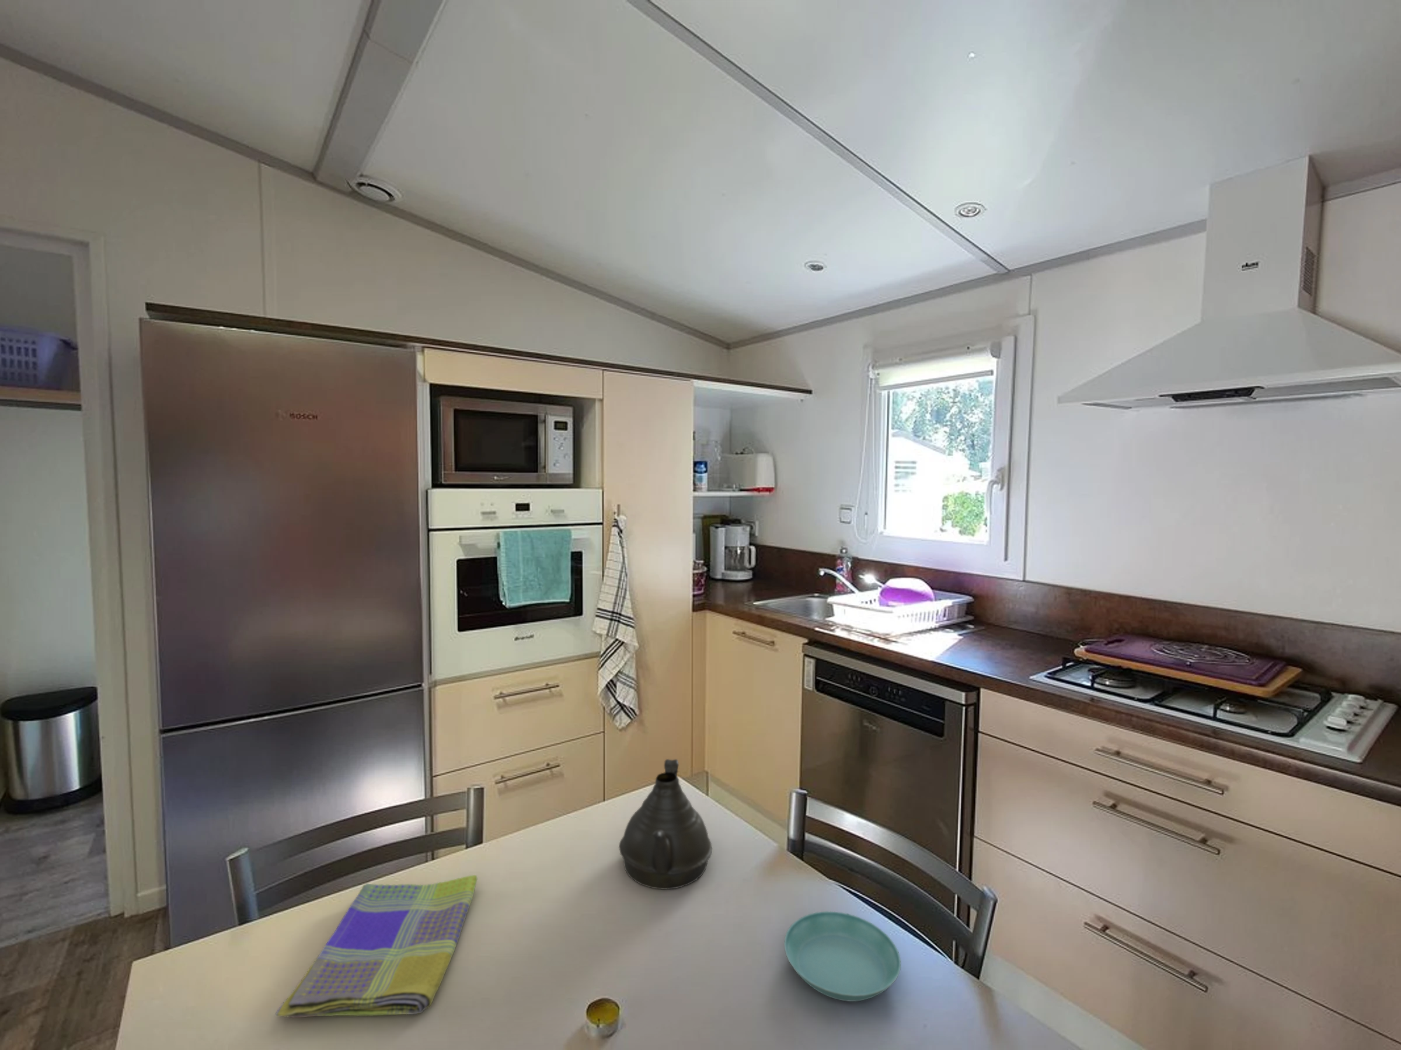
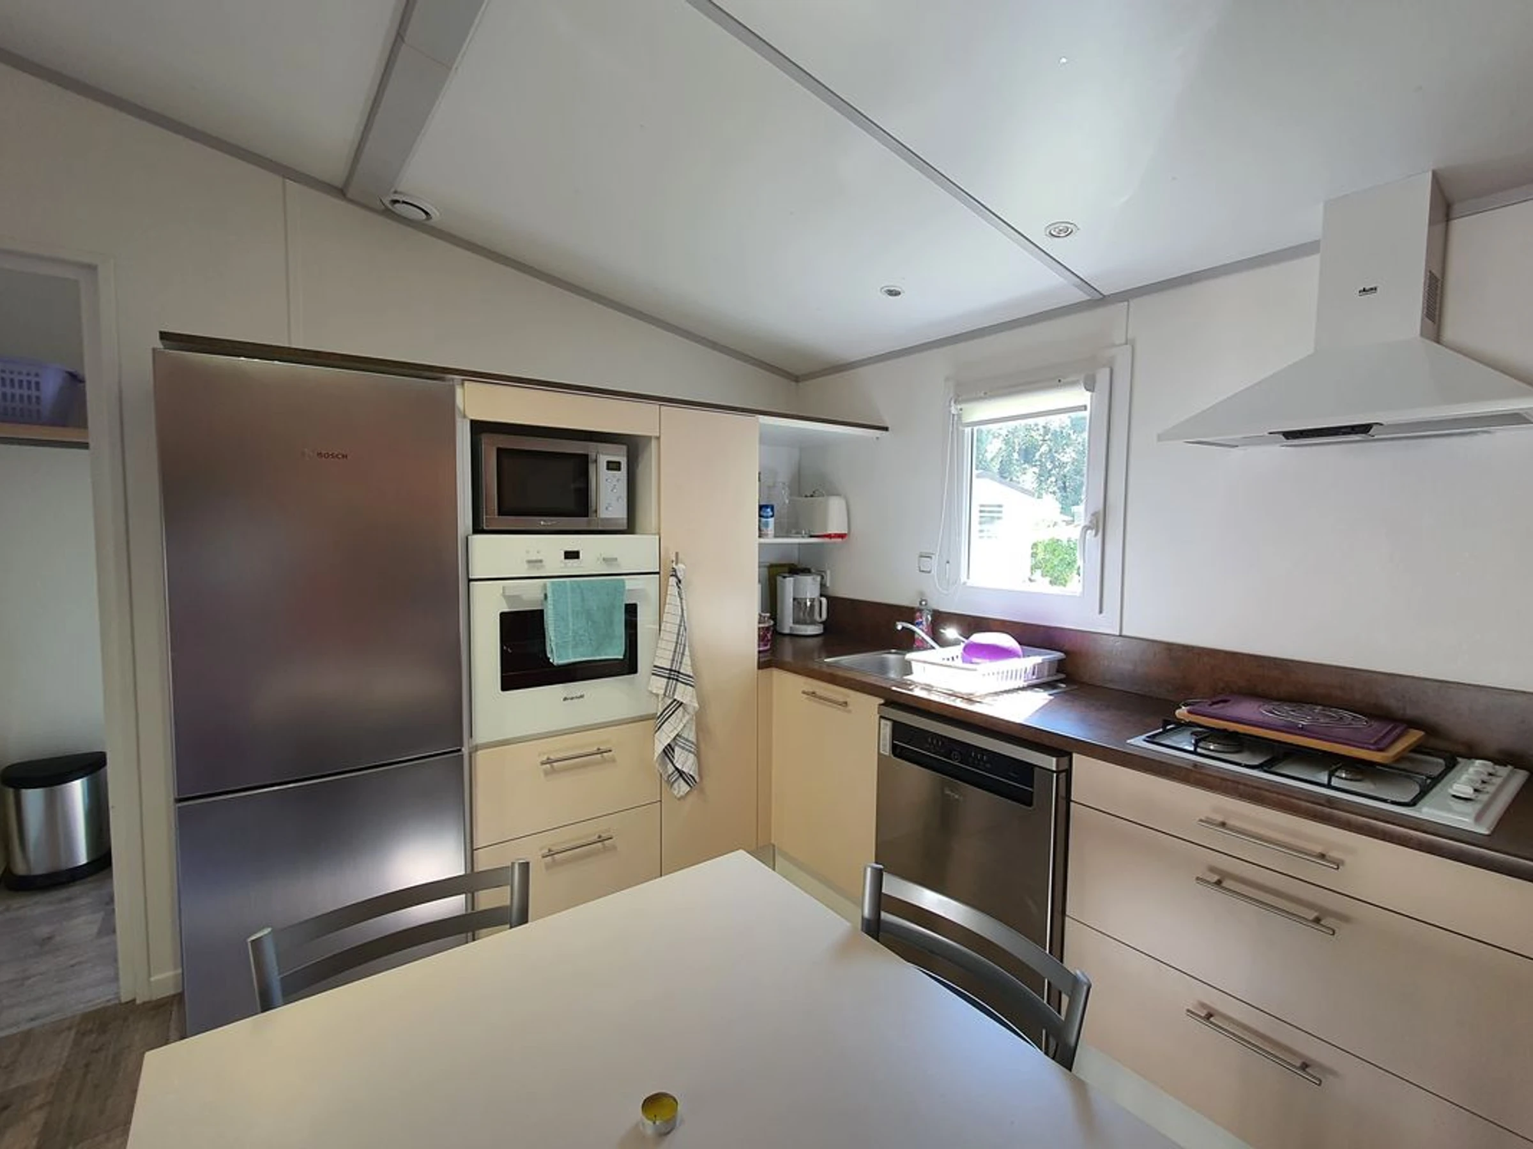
- dish towel (393, 939)
- saucer (841, 958)
- teapot (663, 829)
